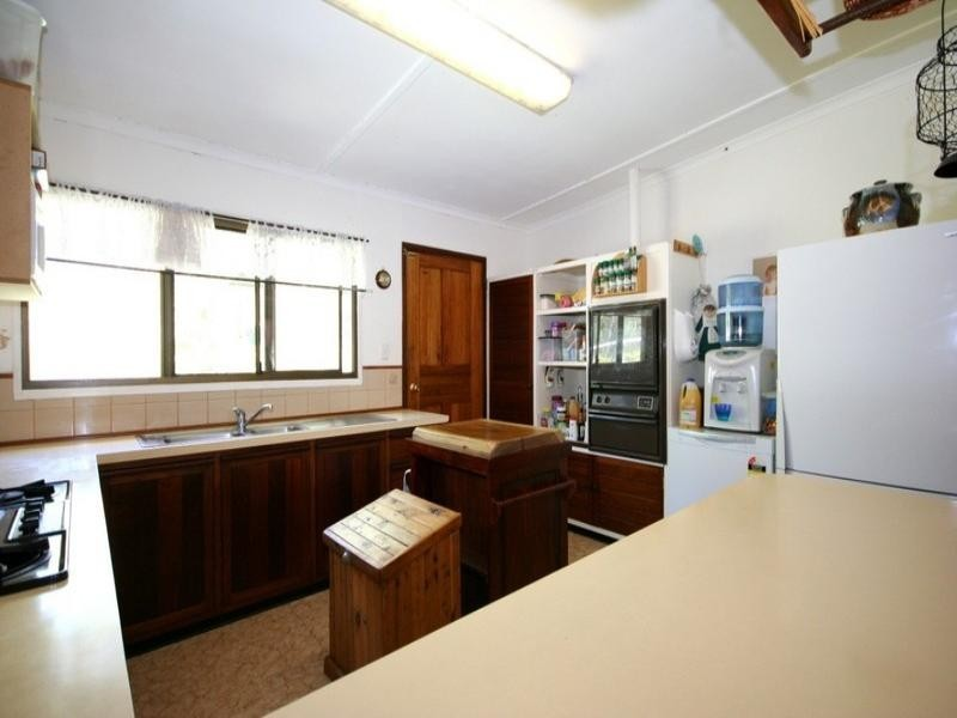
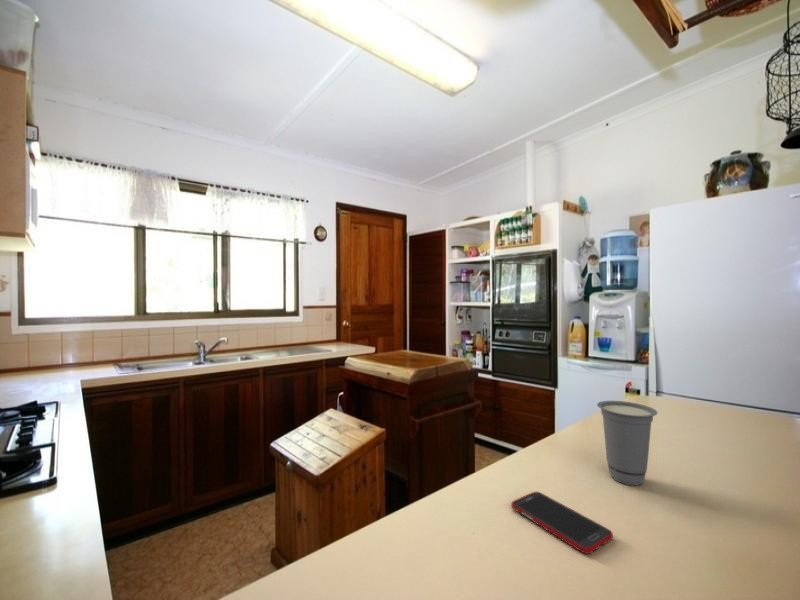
+ cell phone (558, 519)
+ cup (626, 443)
